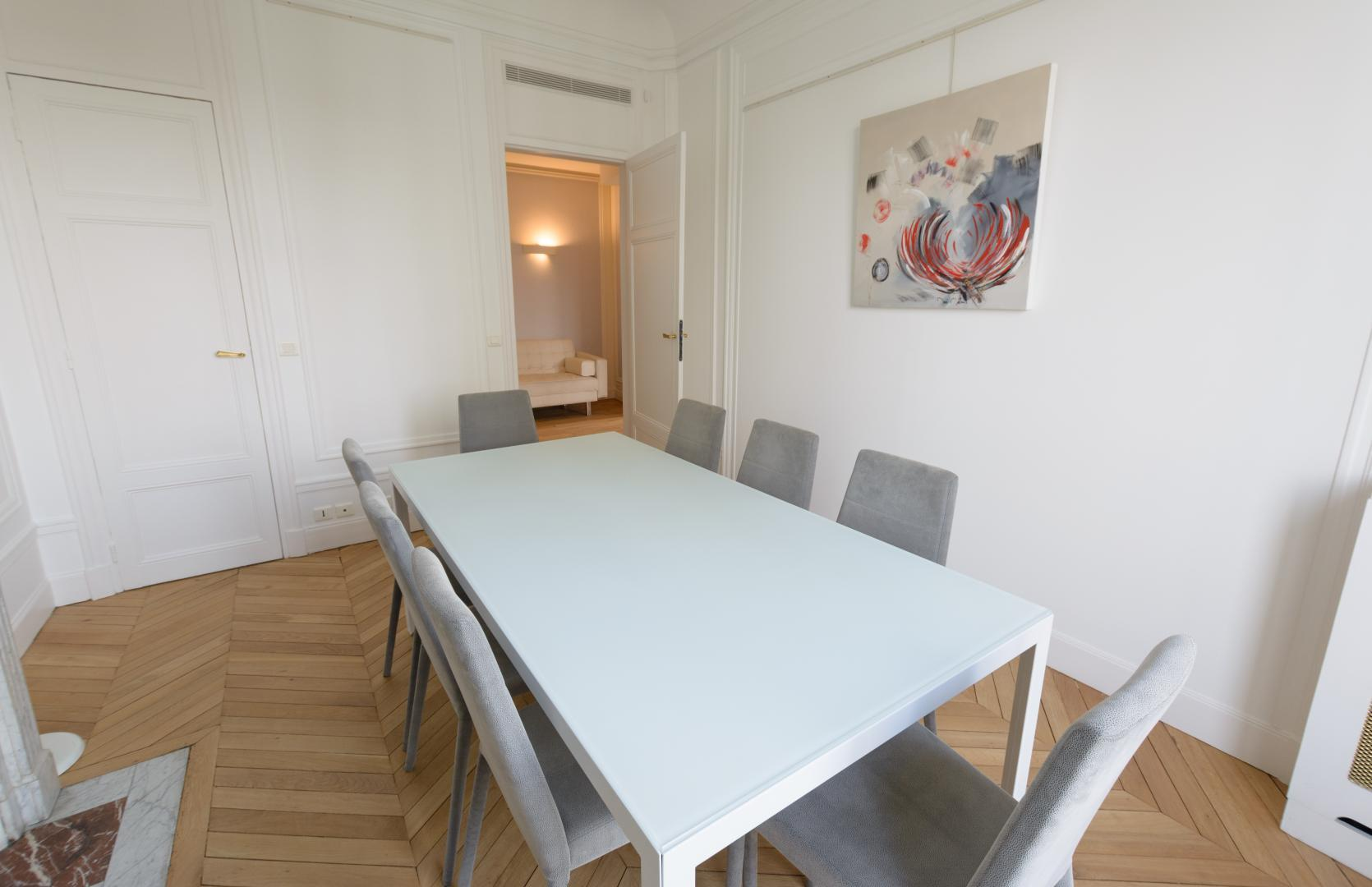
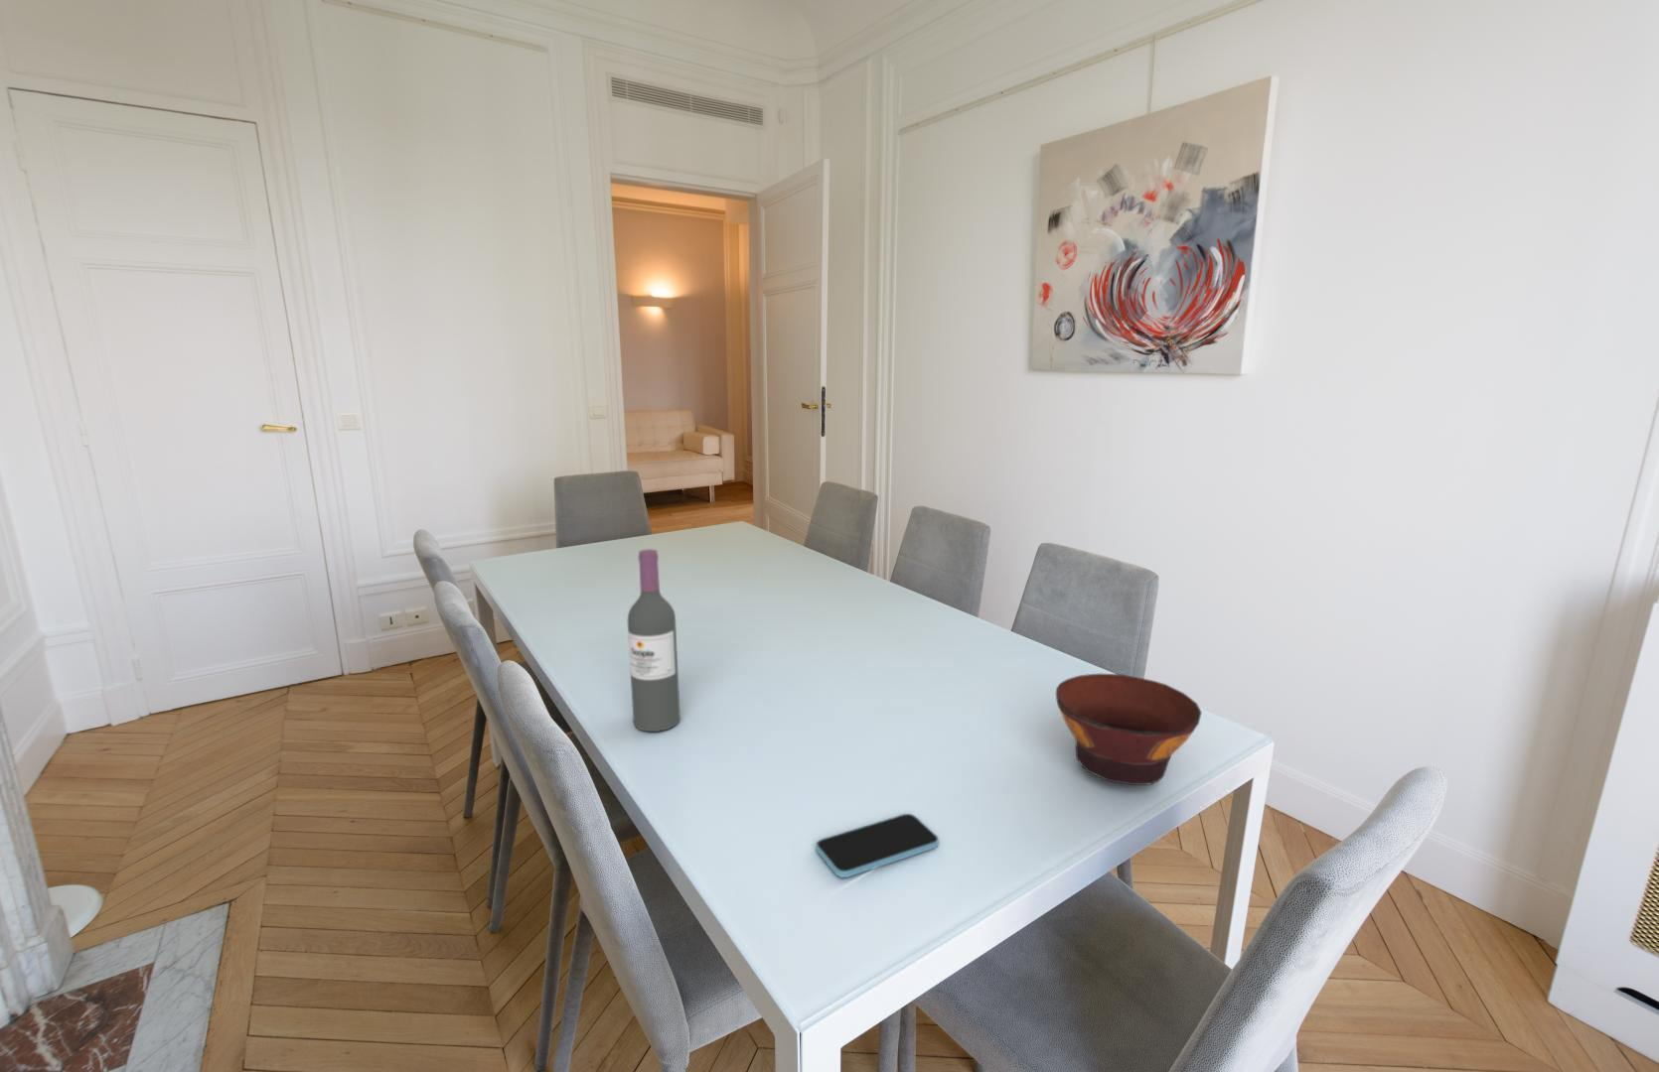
+ wine bottle (653, 639)
+ smartphone (877, 844)
+ bowl (1122, 736)
